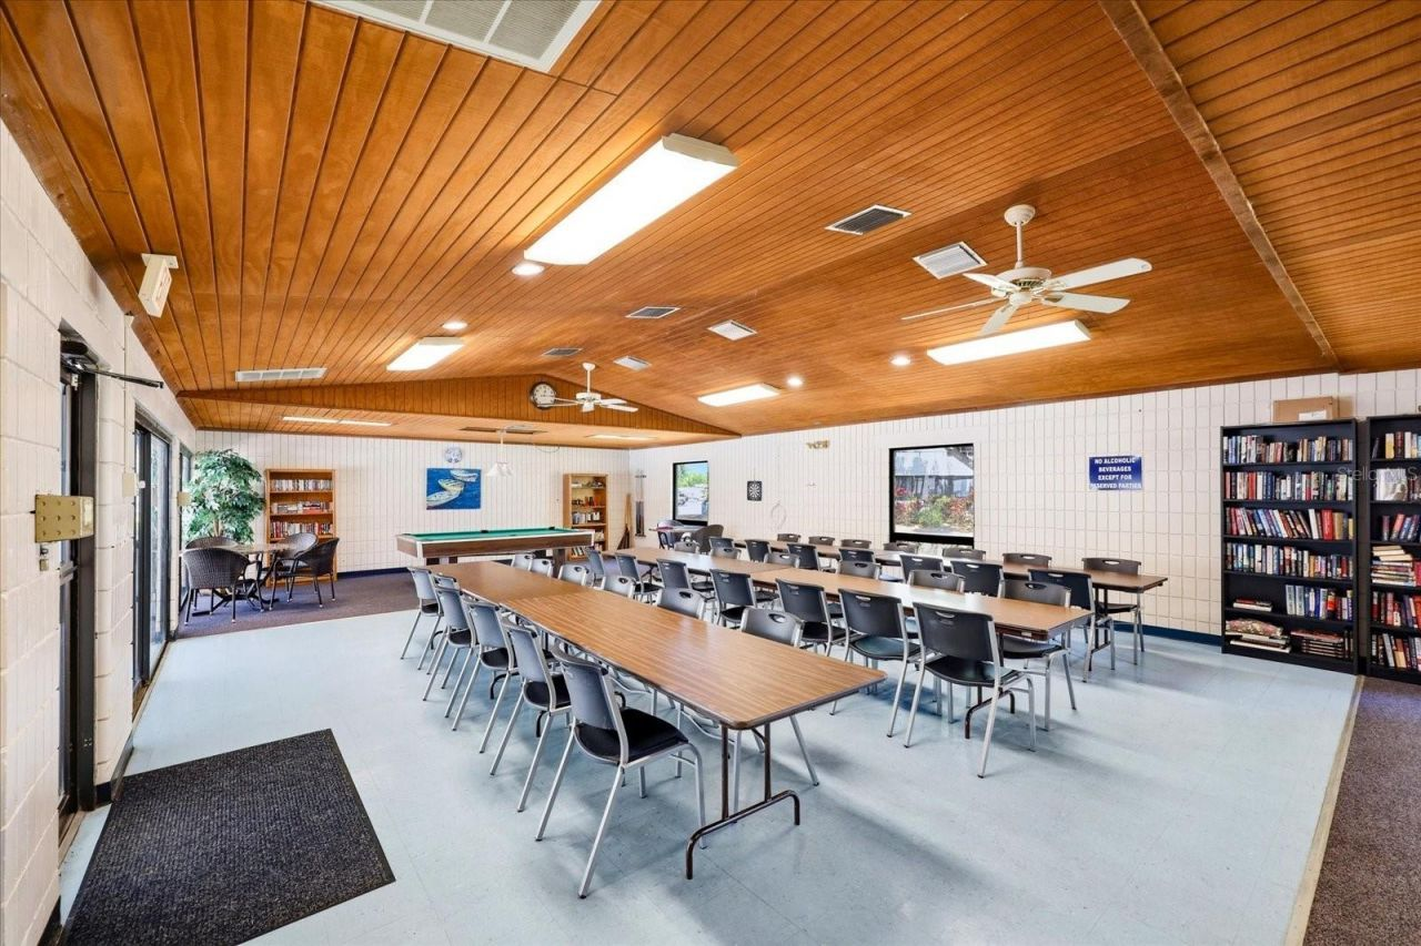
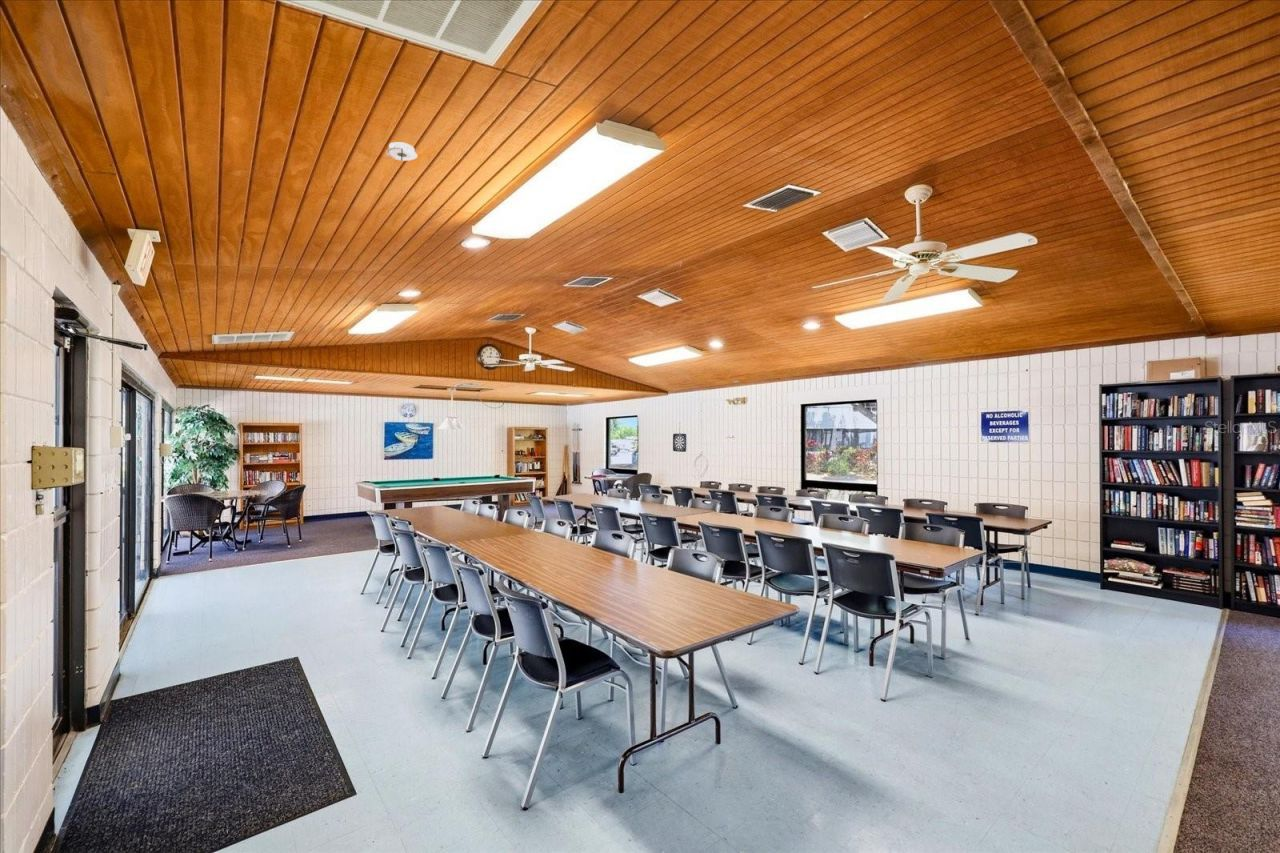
+ smoke detector (400, 151)
